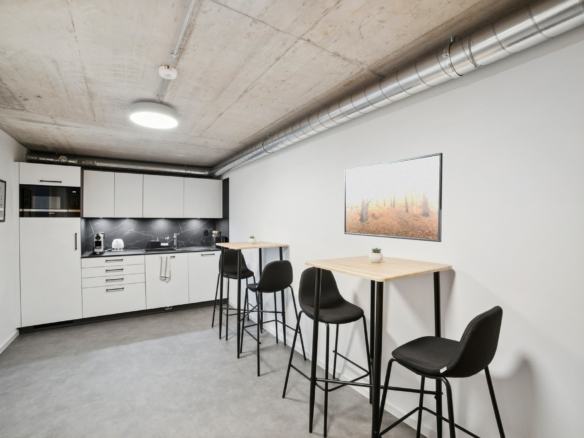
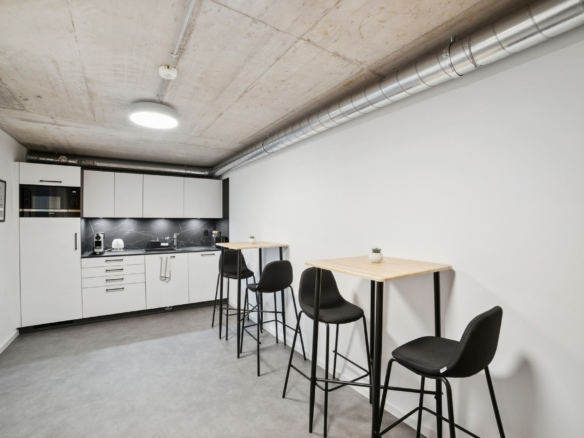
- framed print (385, 200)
